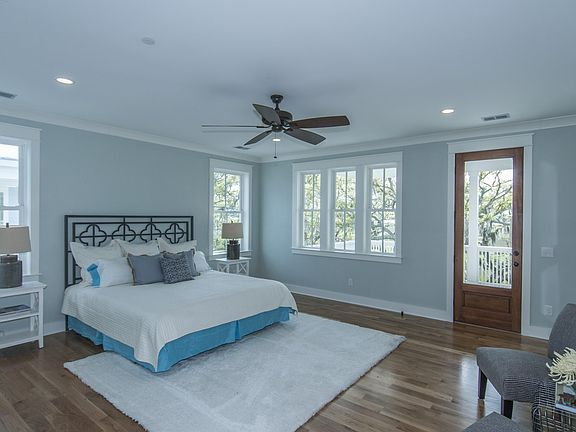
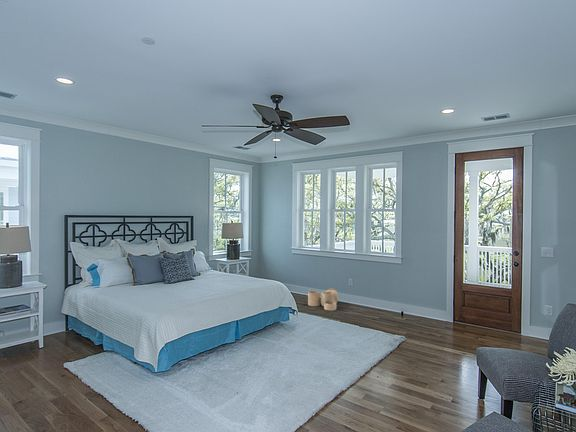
+ woven basket (328, 297)
